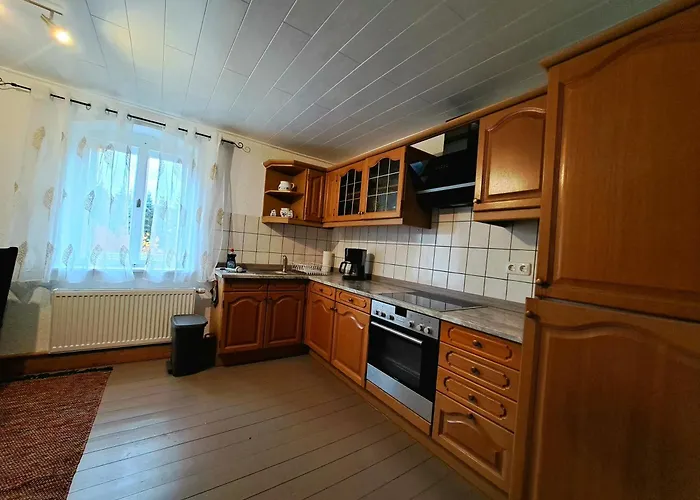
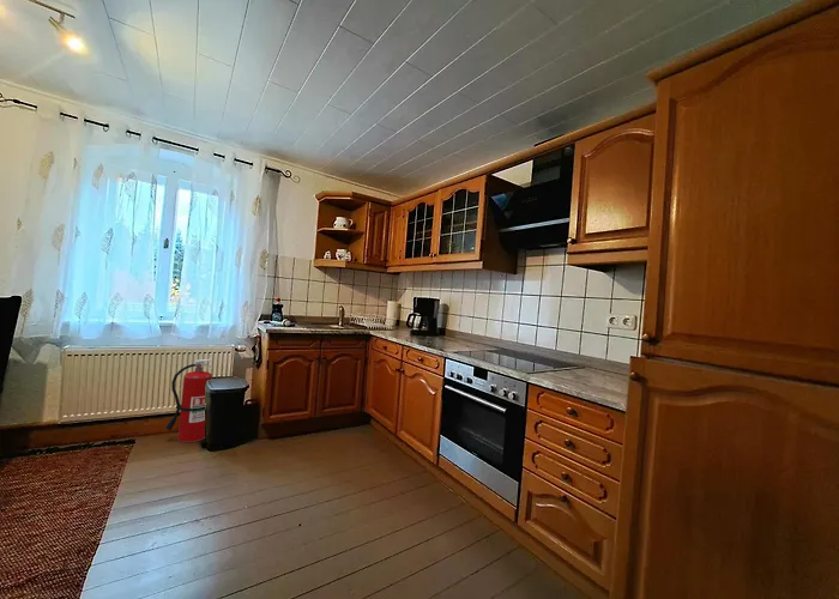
+ fire extinguisher (189, 398)
